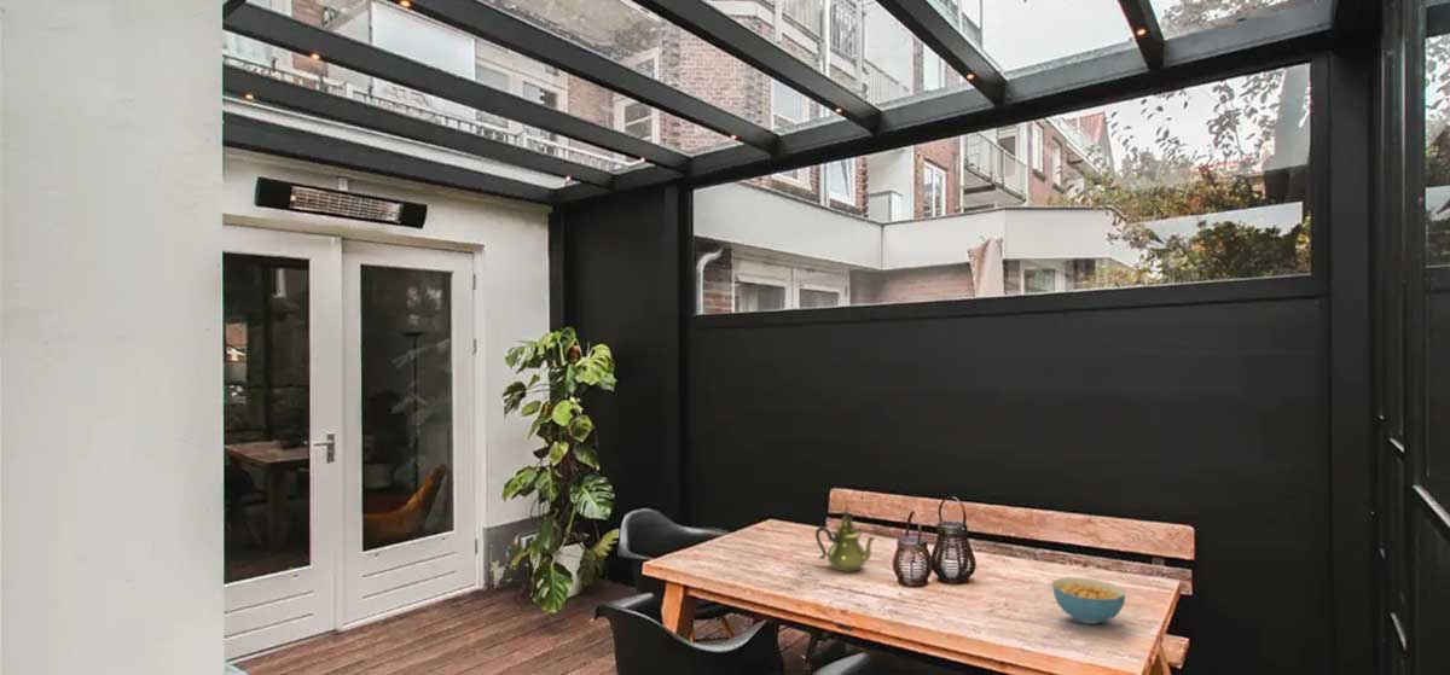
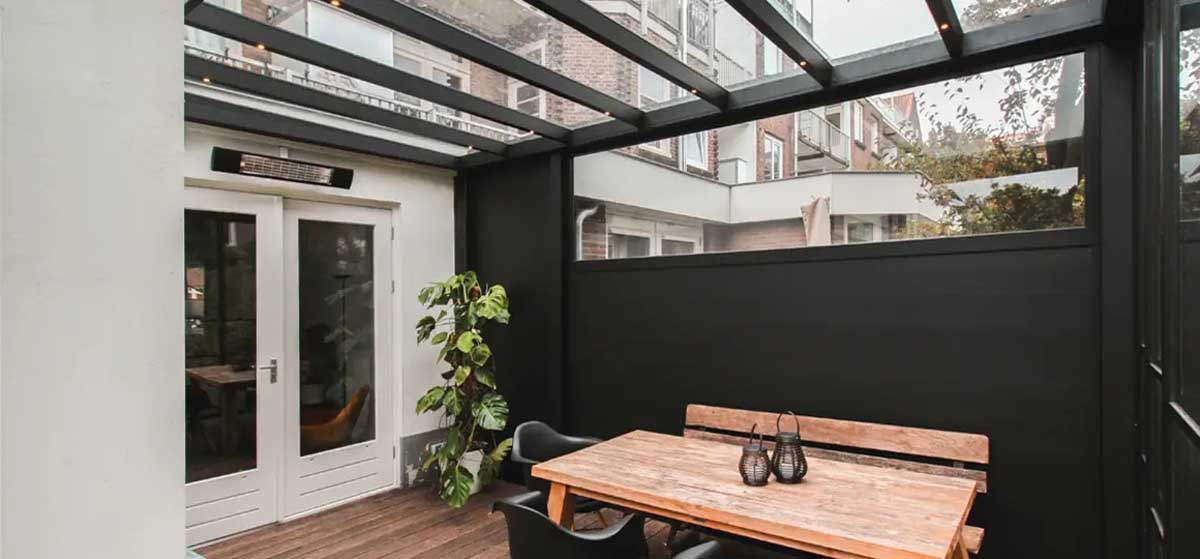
- teapot (845, 536)
- cereal bowl (1088, 604)
